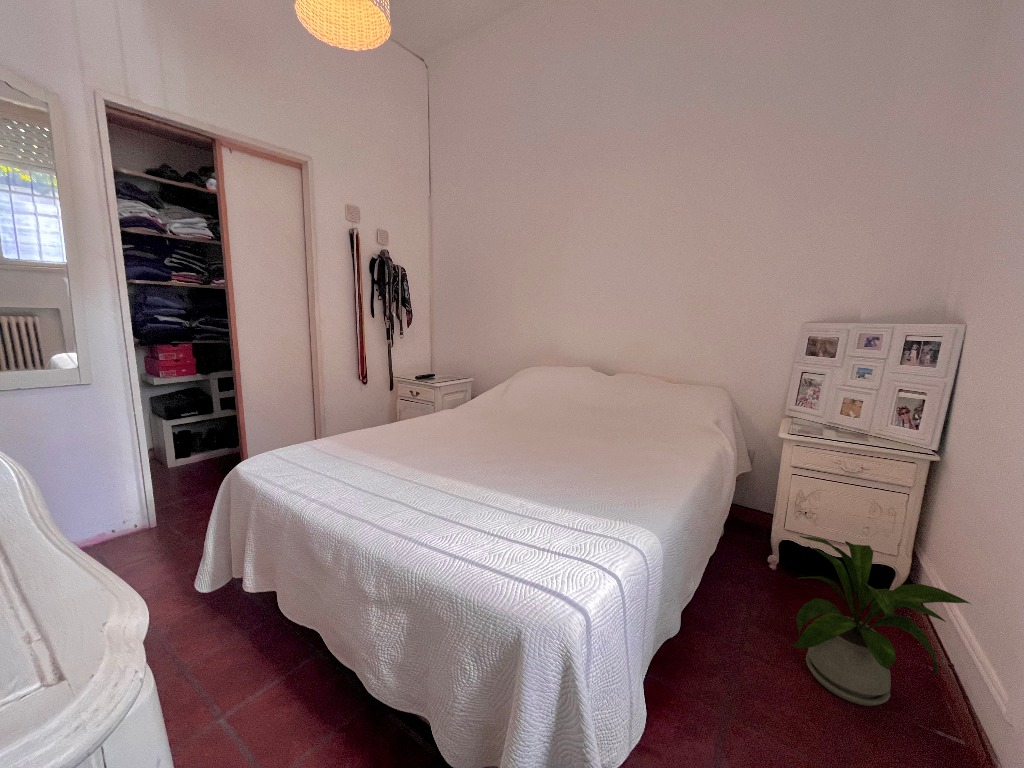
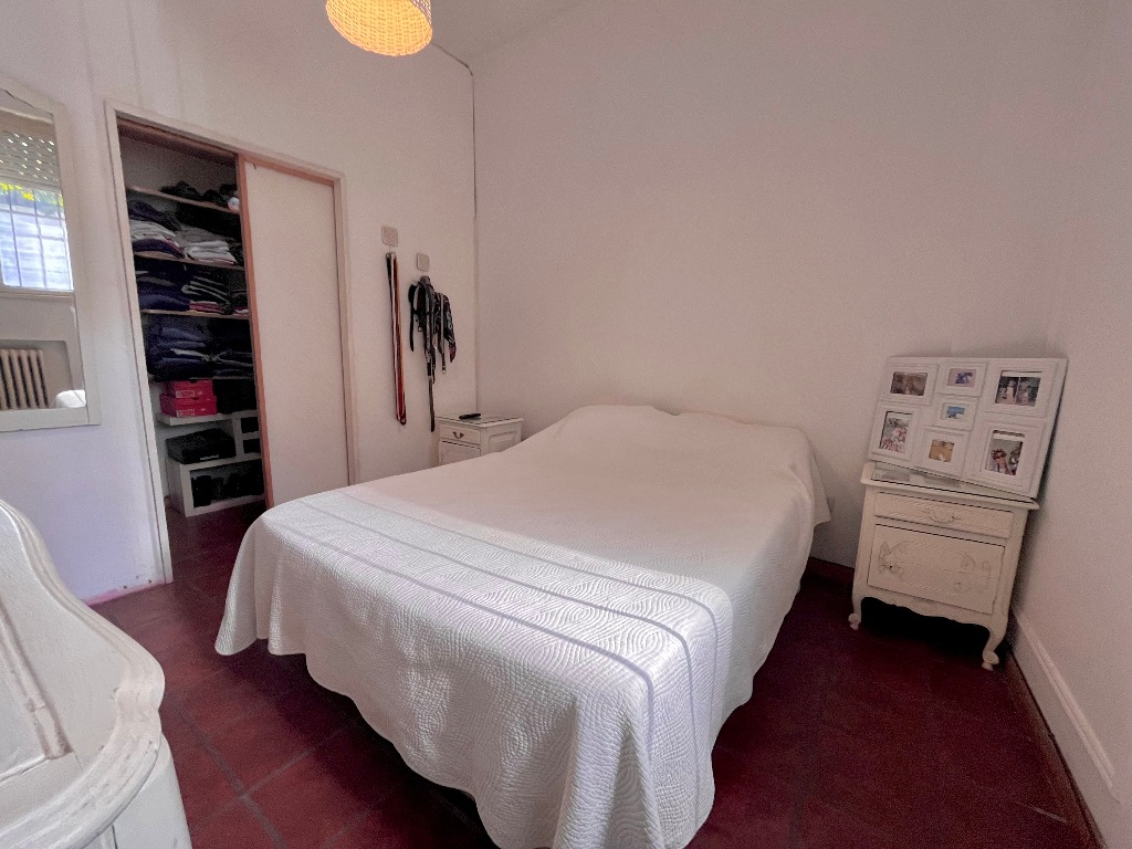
- house plant (876, 621)
